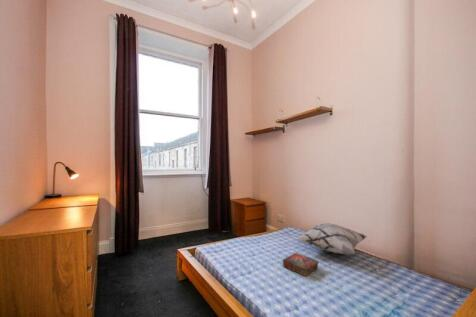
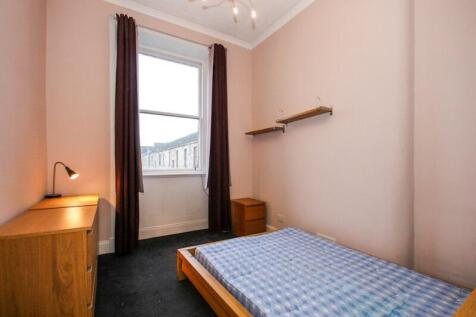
- book (300, 263)
- decorative pillow (332, 237)
